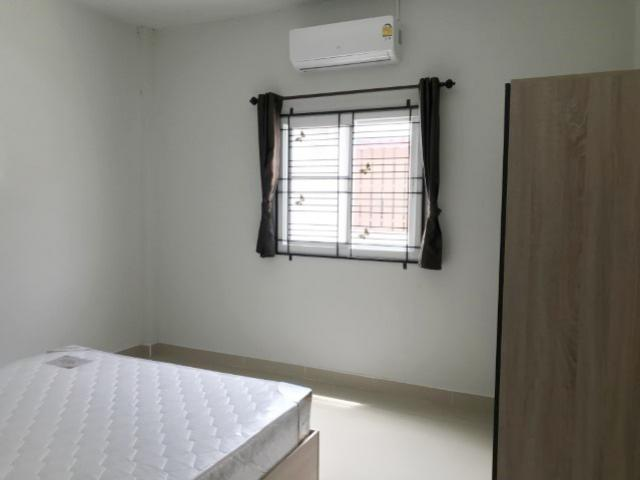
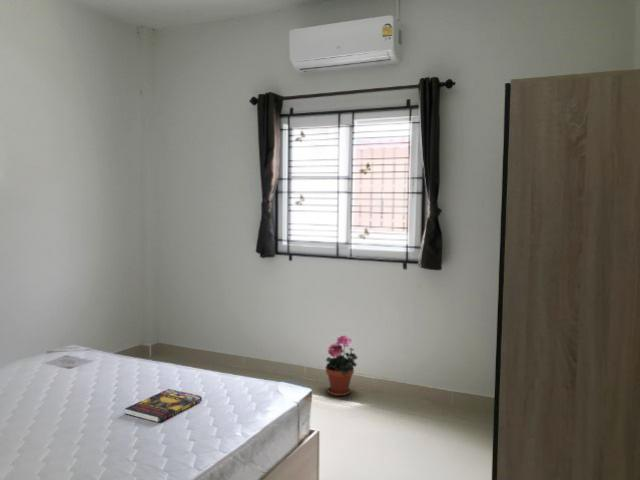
+ potted plant (340, 363)
+ book (164, 404)
